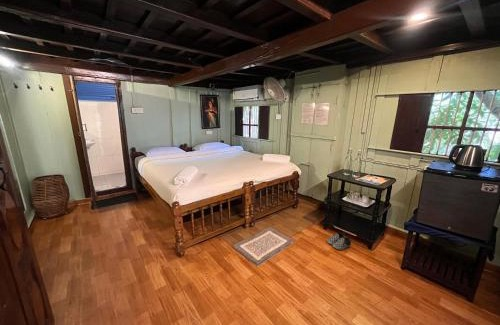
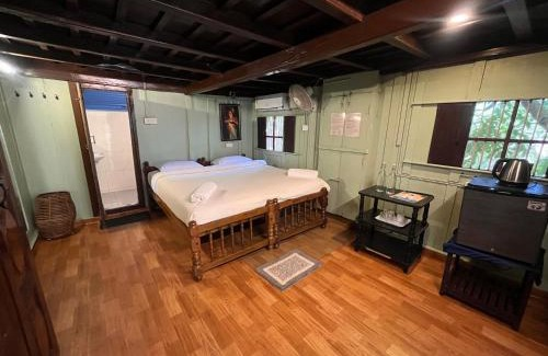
- shoe (339, 239)
